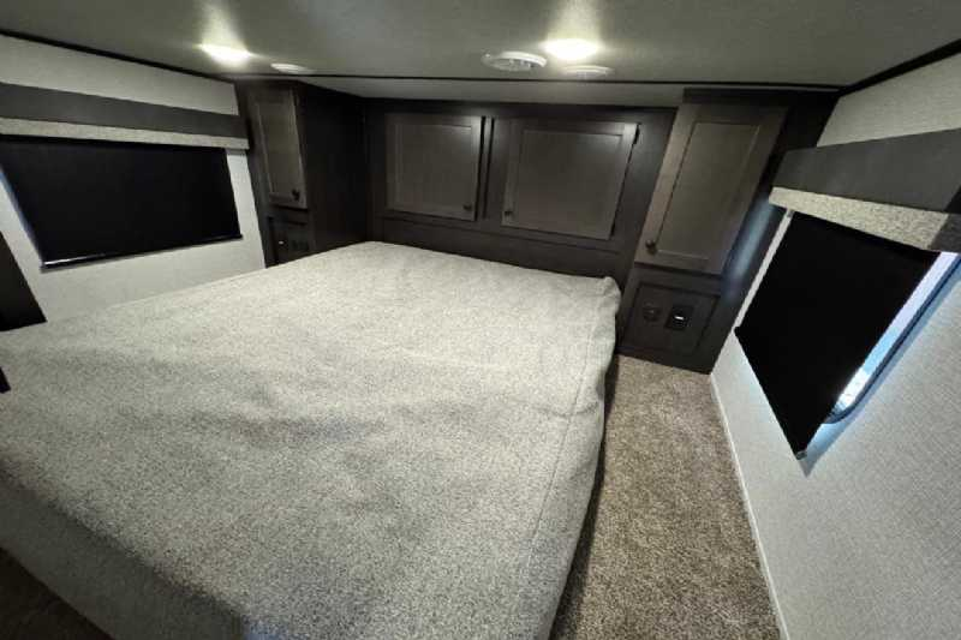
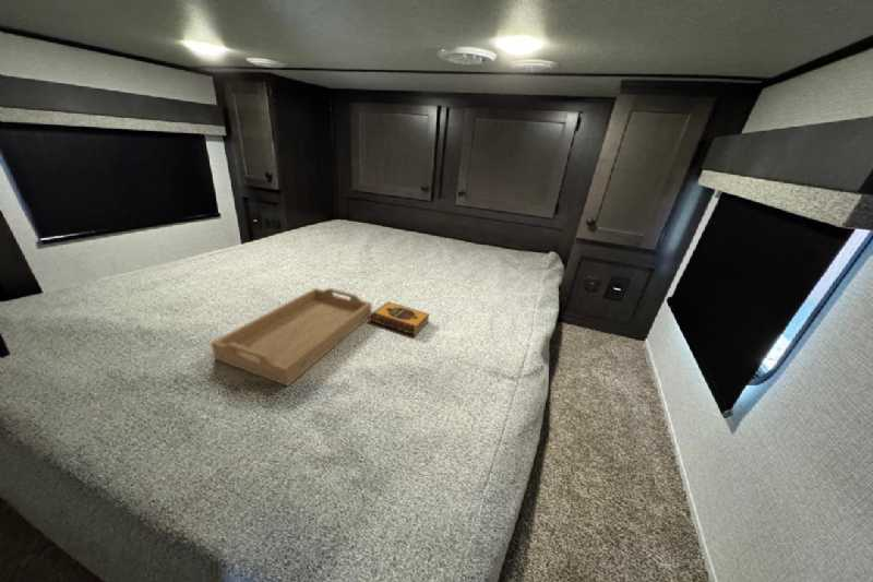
+ hardback book (399, 318)
+ serving tray (303, 324)
